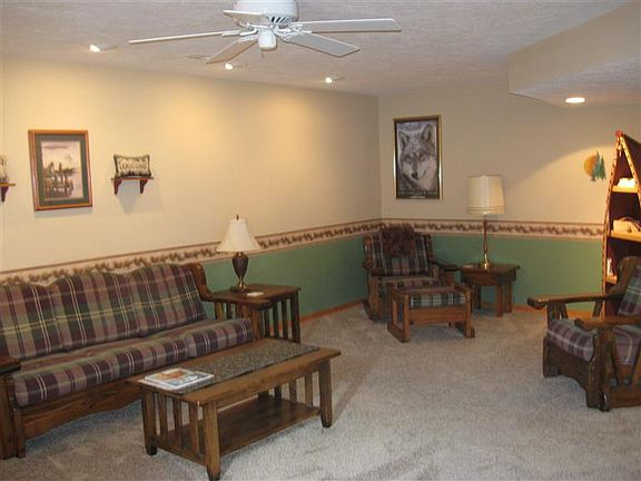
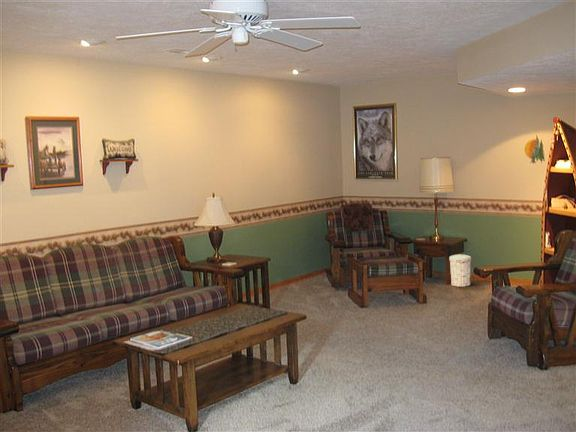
+ trash can (460, 269)
